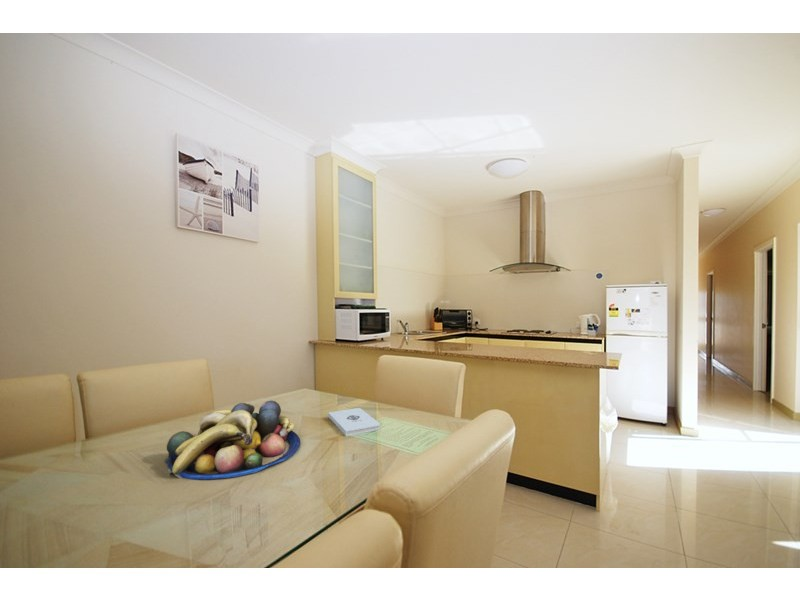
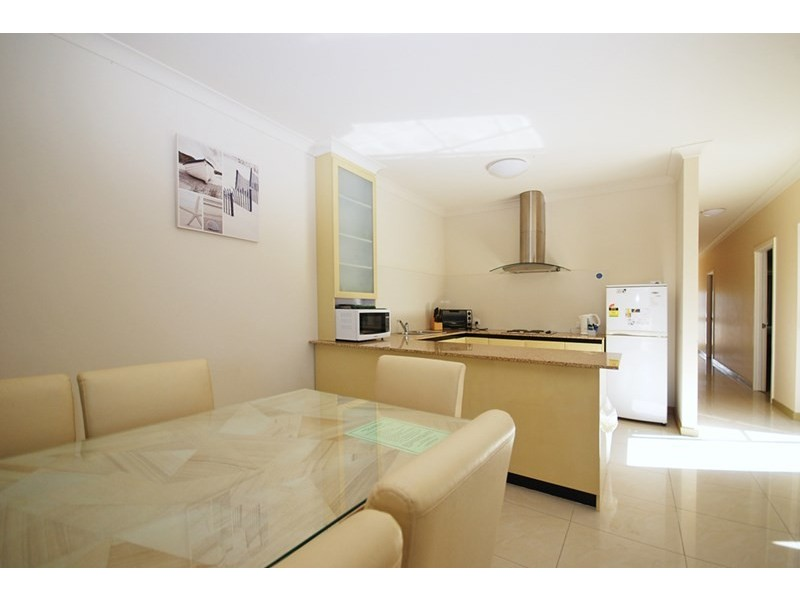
- fruit bowl (238, 429)
- notepad (353, 420)
